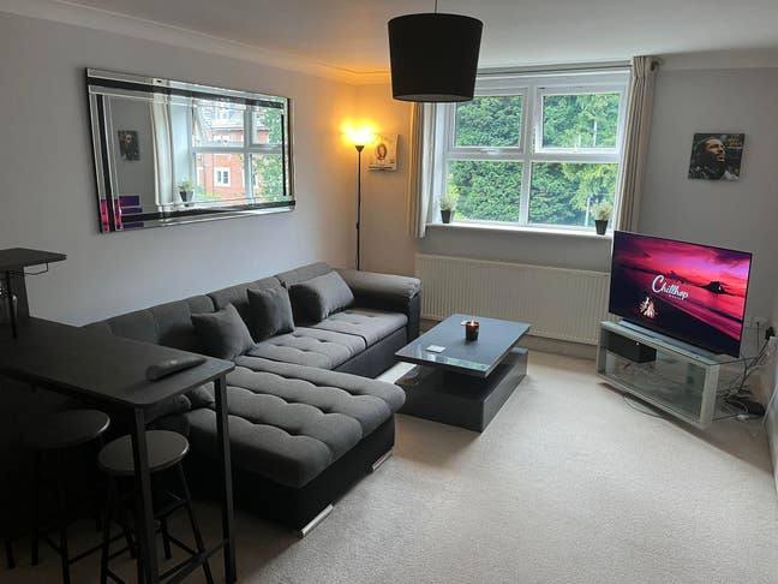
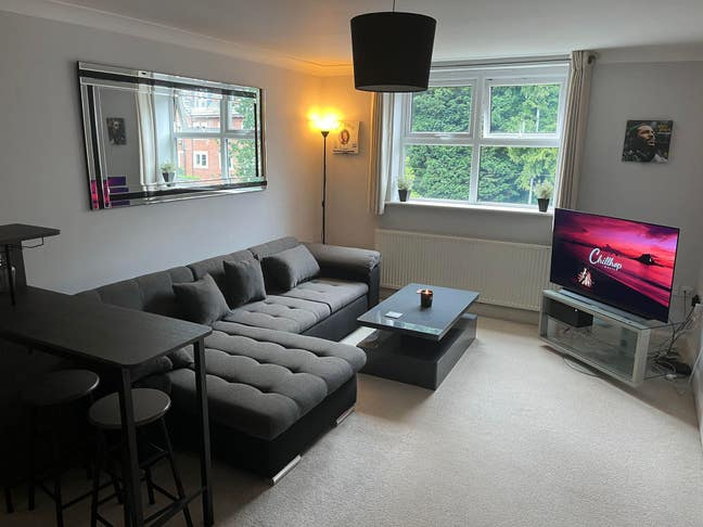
- remote control (176, 364)
